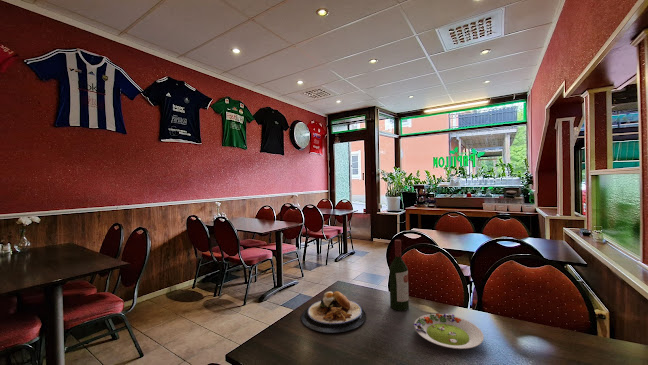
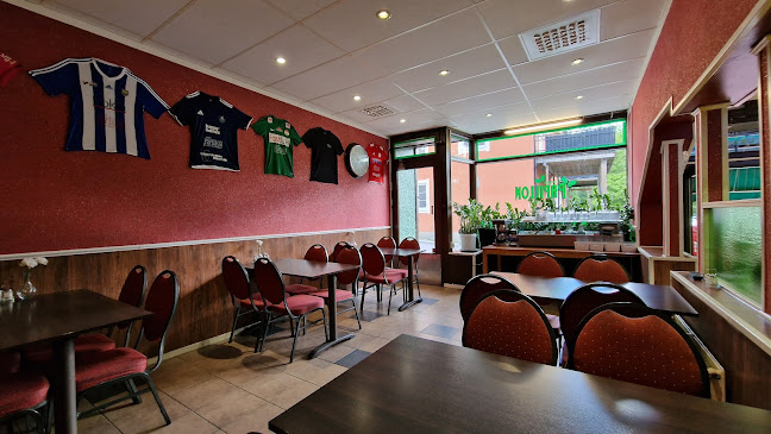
- salad plate (447, 331)
- plate (333, 306)
- wine bottle (398, 273)
